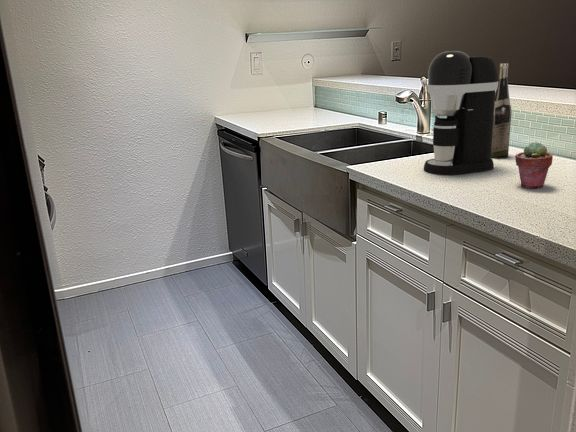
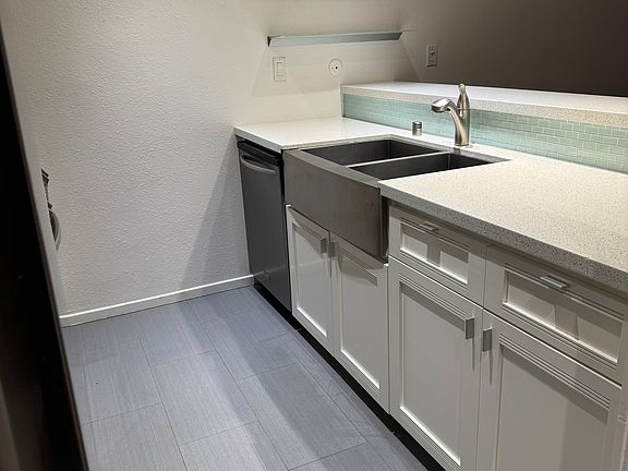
- wine bottle (500, 110)
- potted succulent (533, 163)
- coffee maker (461, 111)
